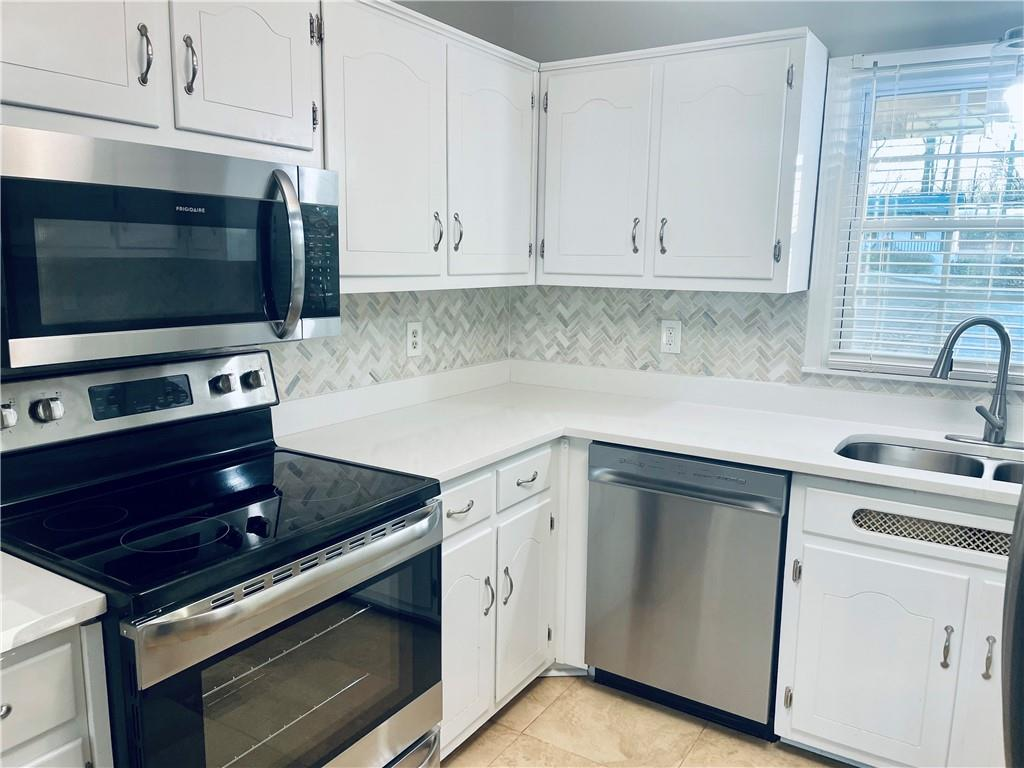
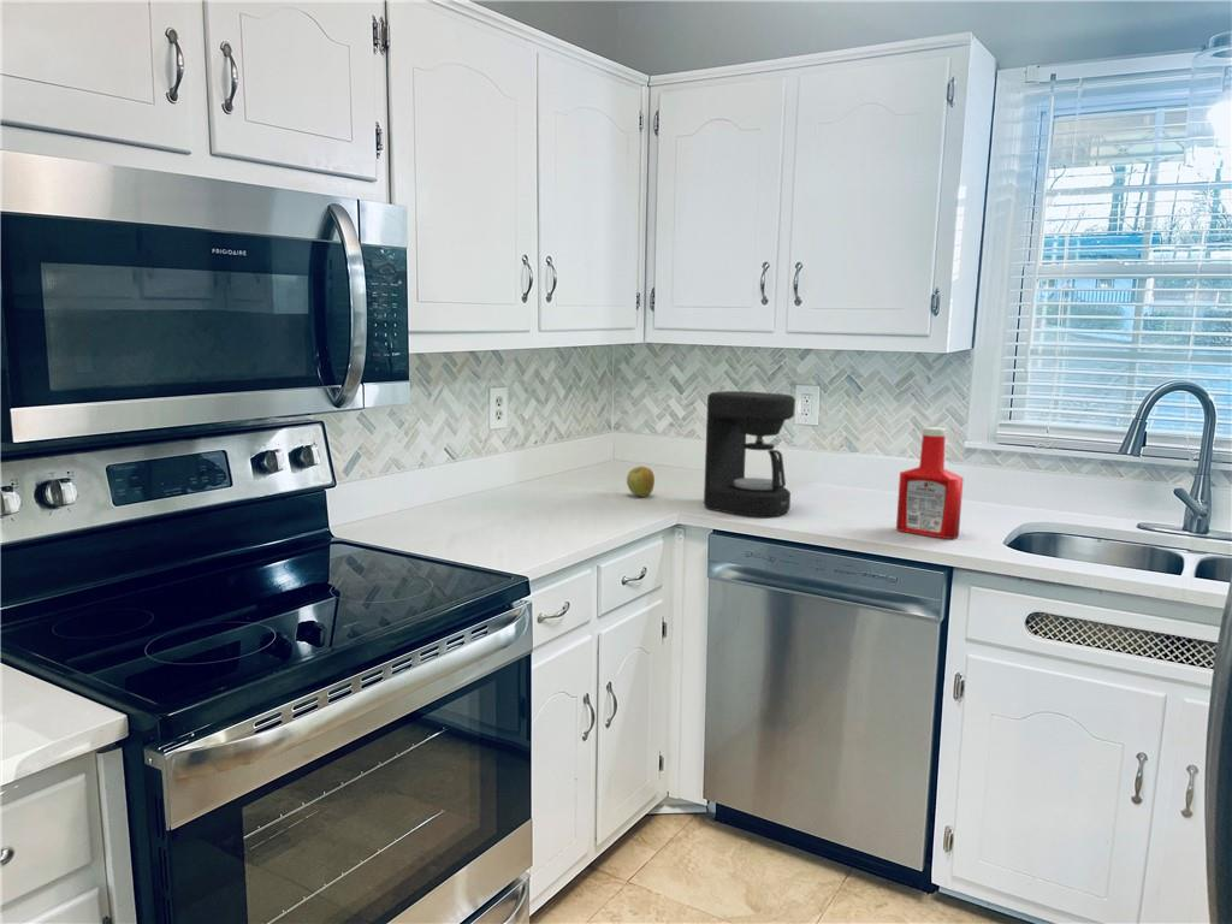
+ coffee maker (750, 449)
+ soap bottle (930, 480)
+ apple (640, 481)
